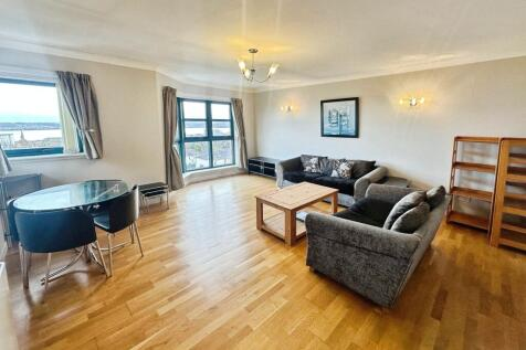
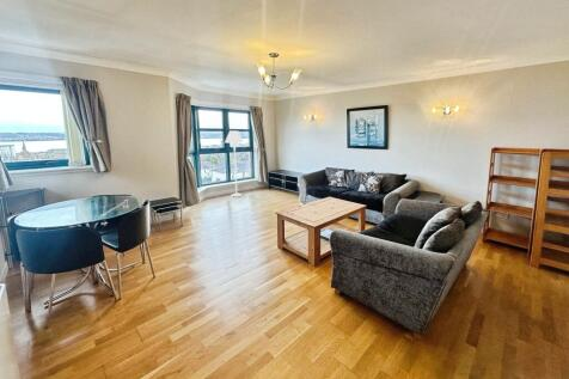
+ floor lamp (234, 164)
